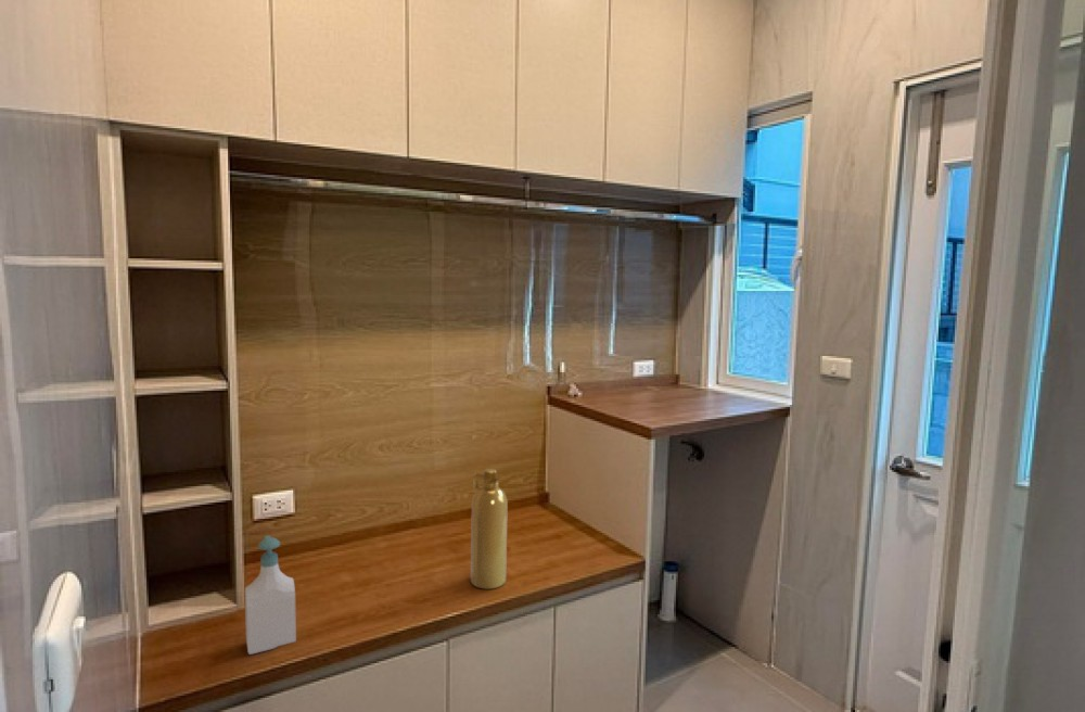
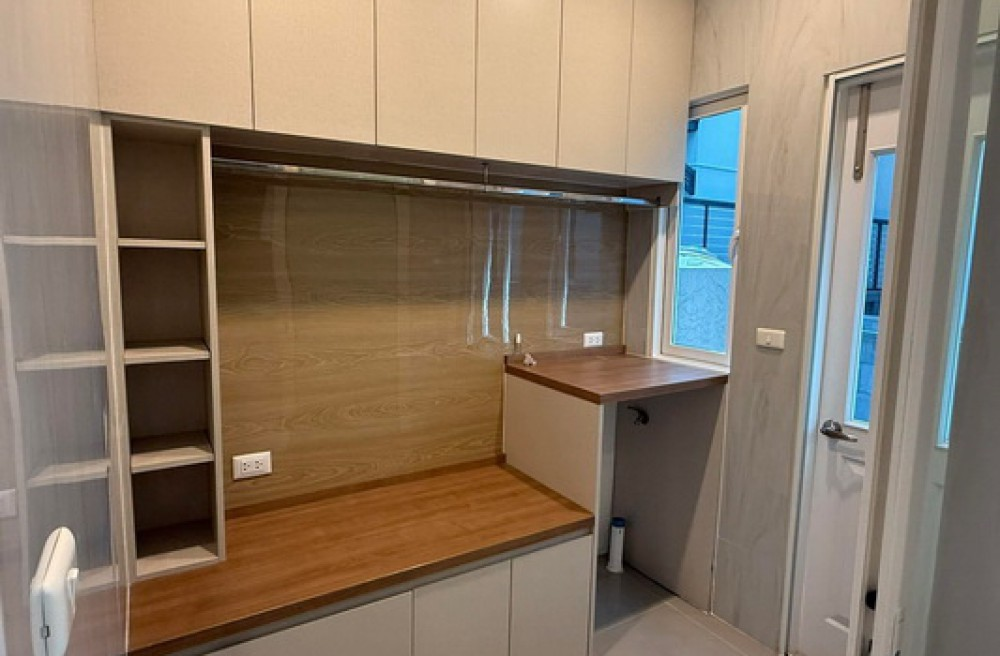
- spray bottle (486, 524)
- soap bottle (269, 588)
